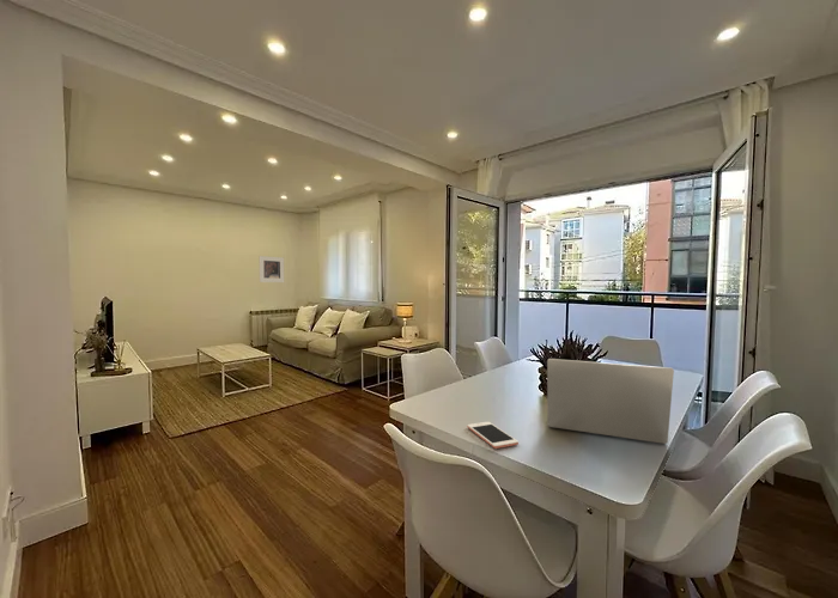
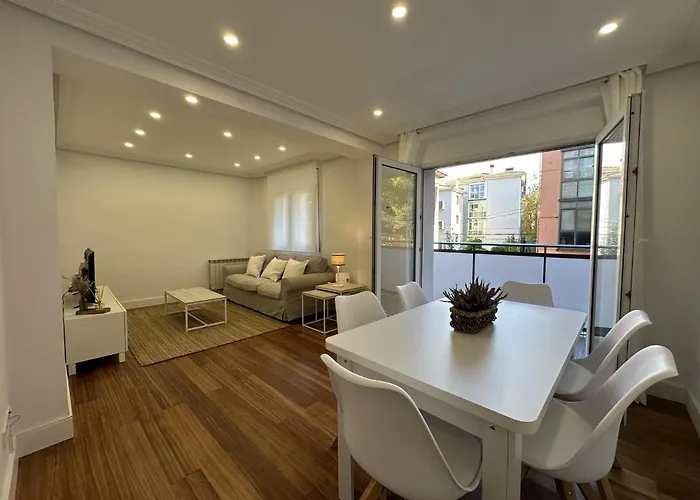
- laptop (602, 390)
- cell phone (491, 433)
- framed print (272, 269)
